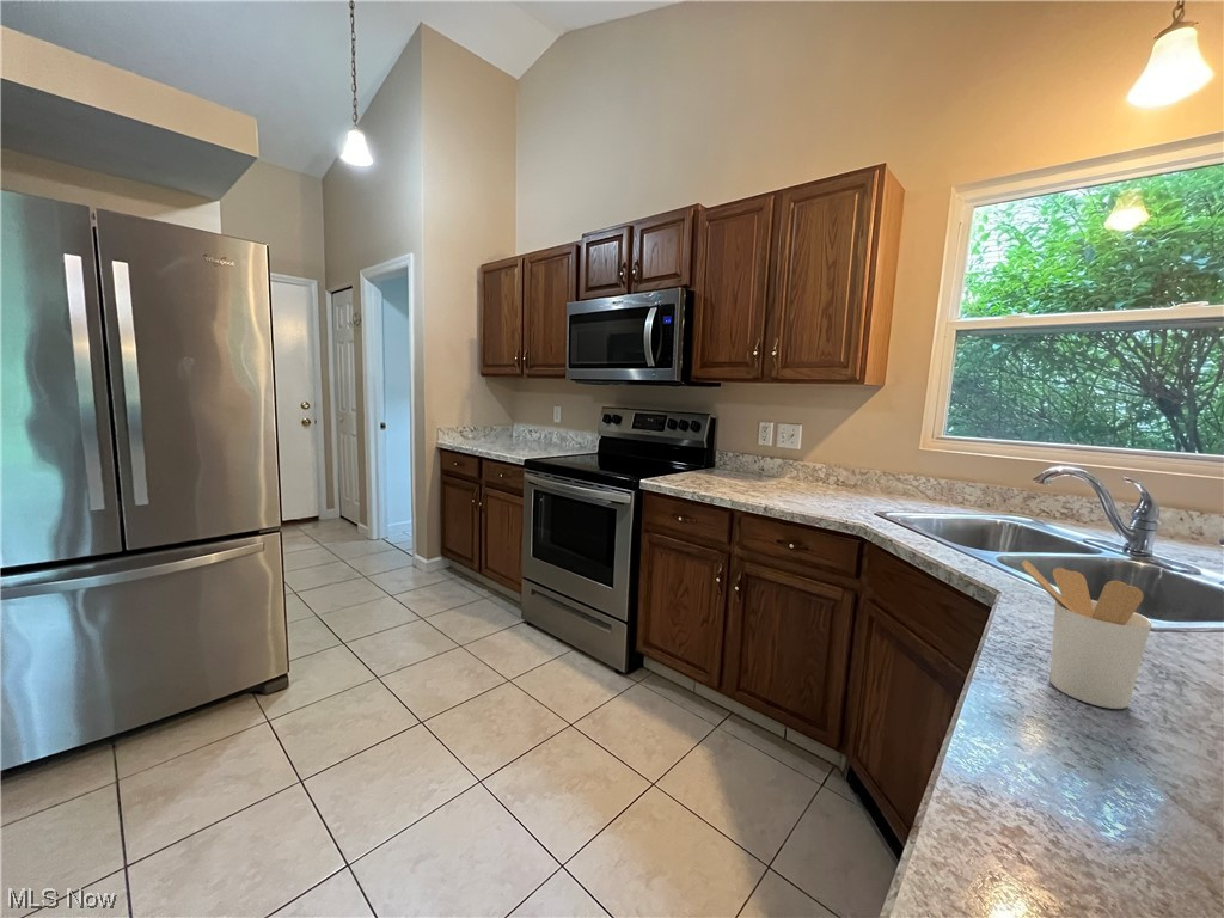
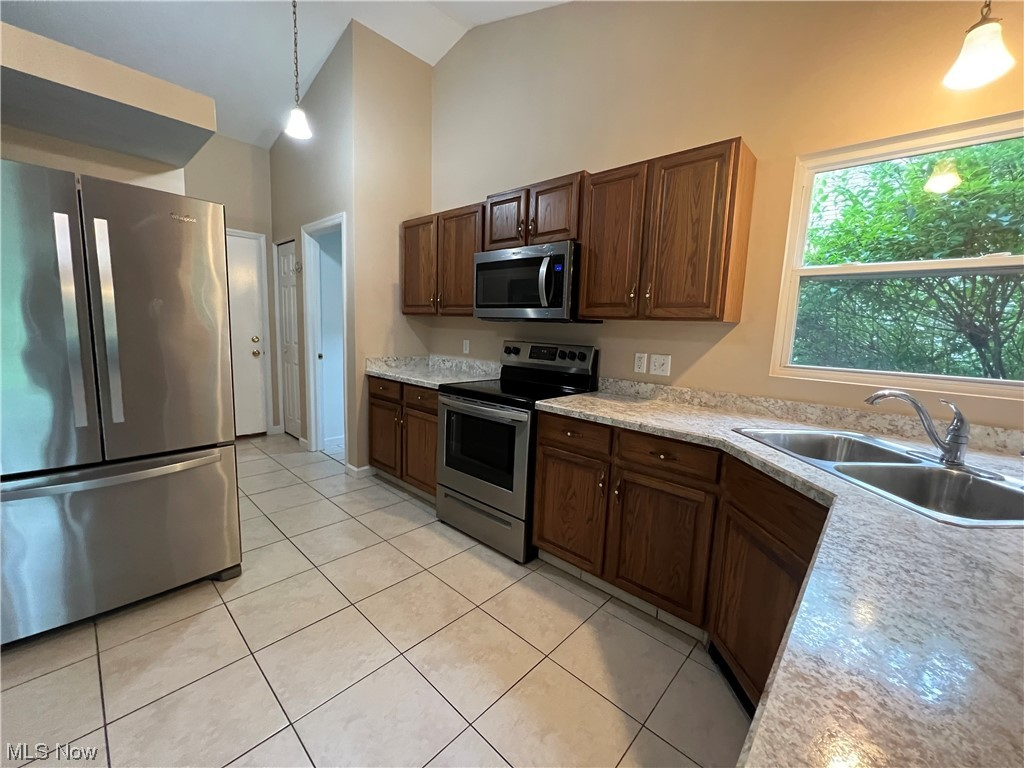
- utensil holder (1073, 628)
